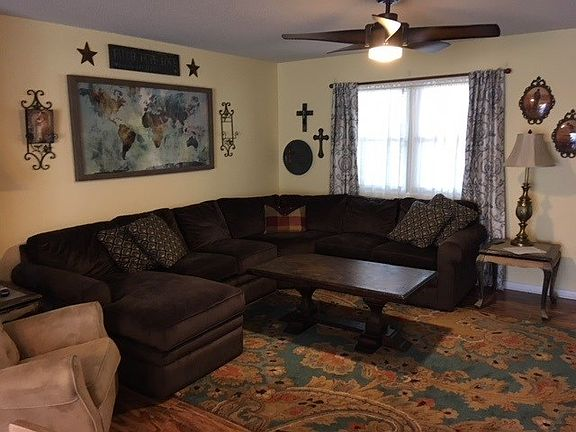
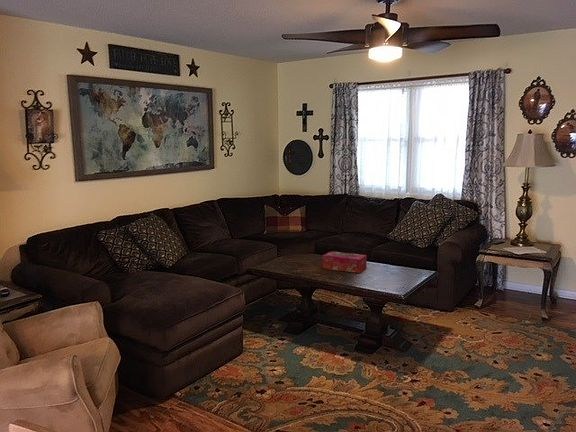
+ tissue box (344, 261)
